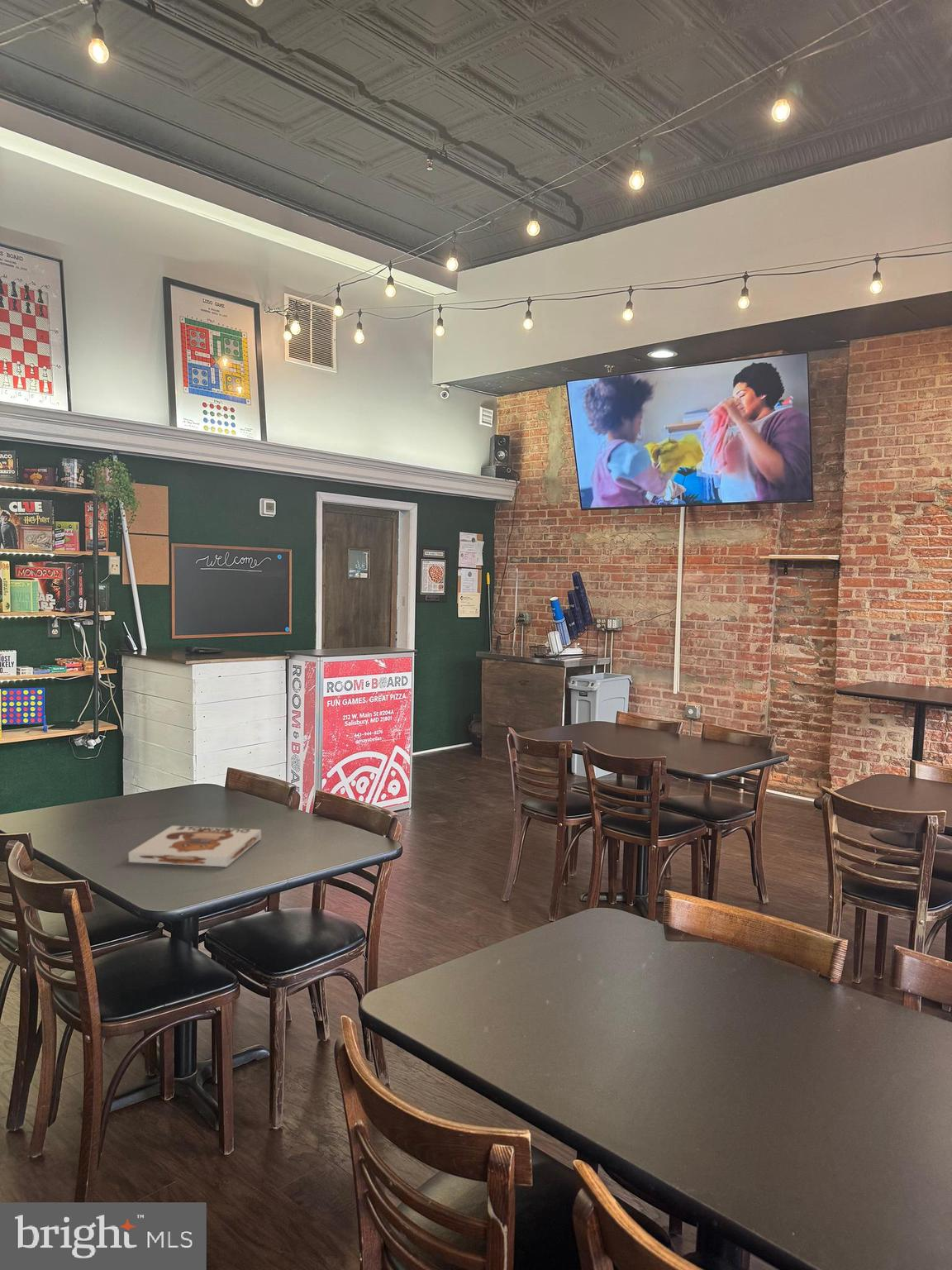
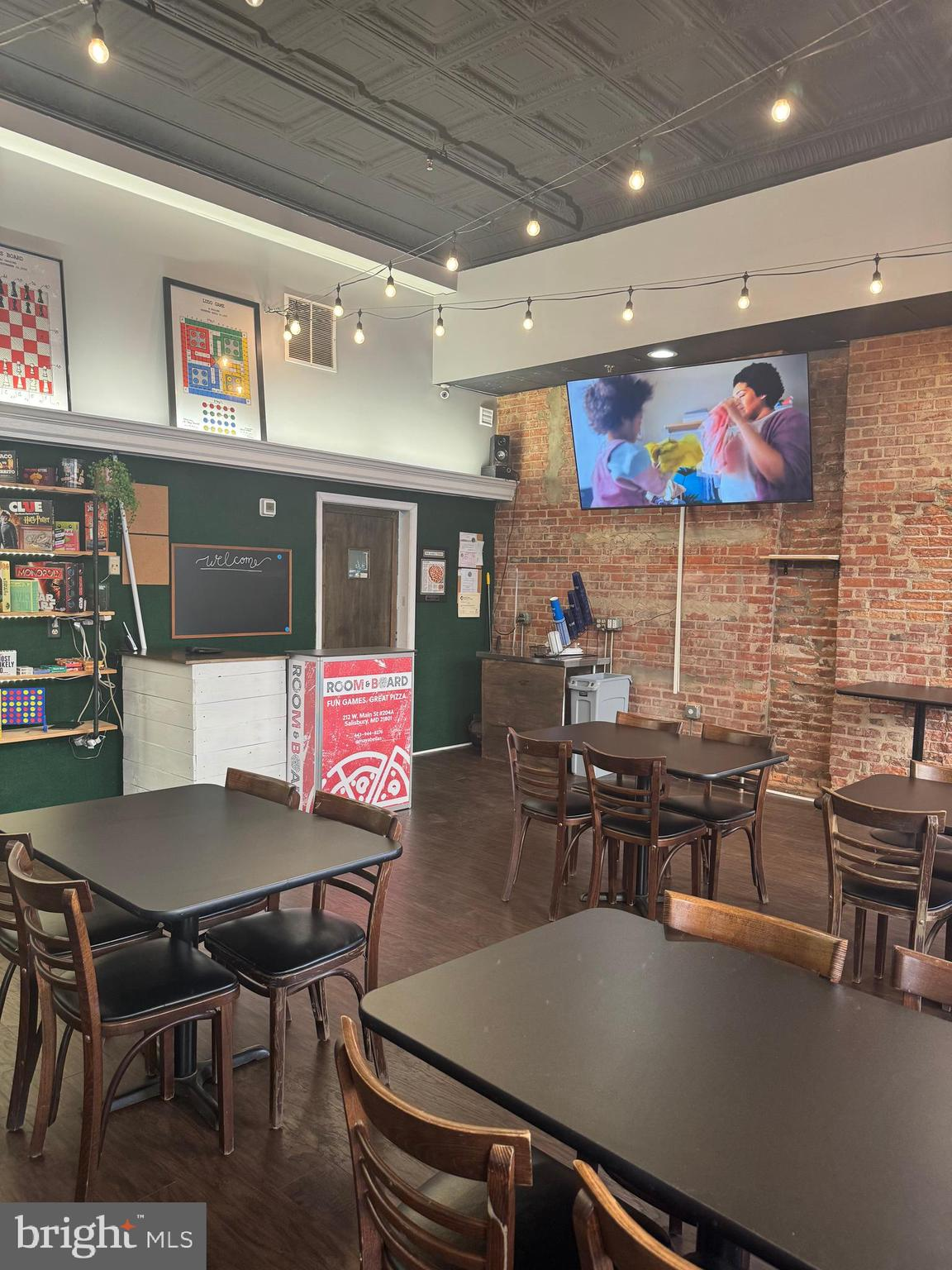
- board game (198, 844)
